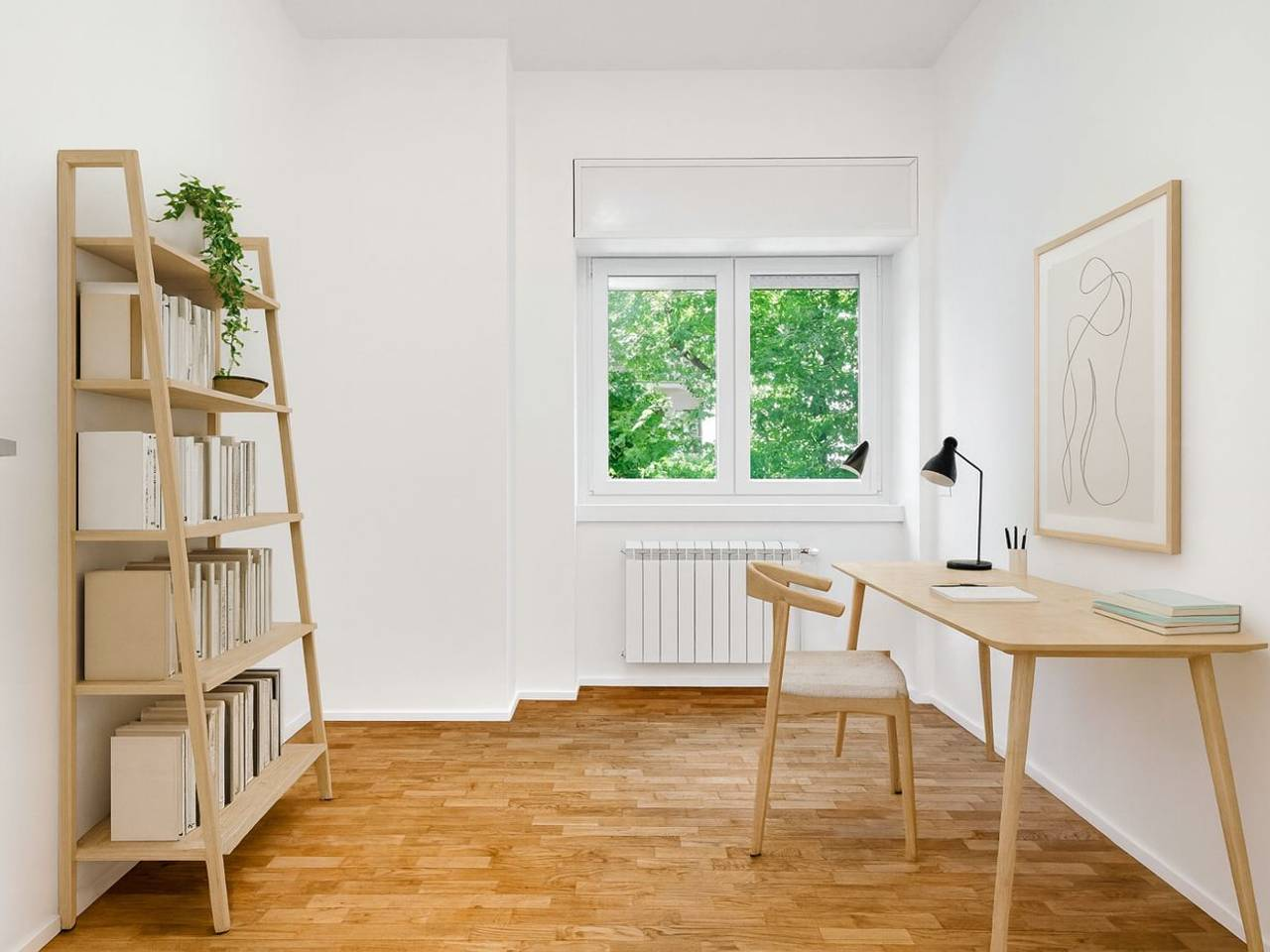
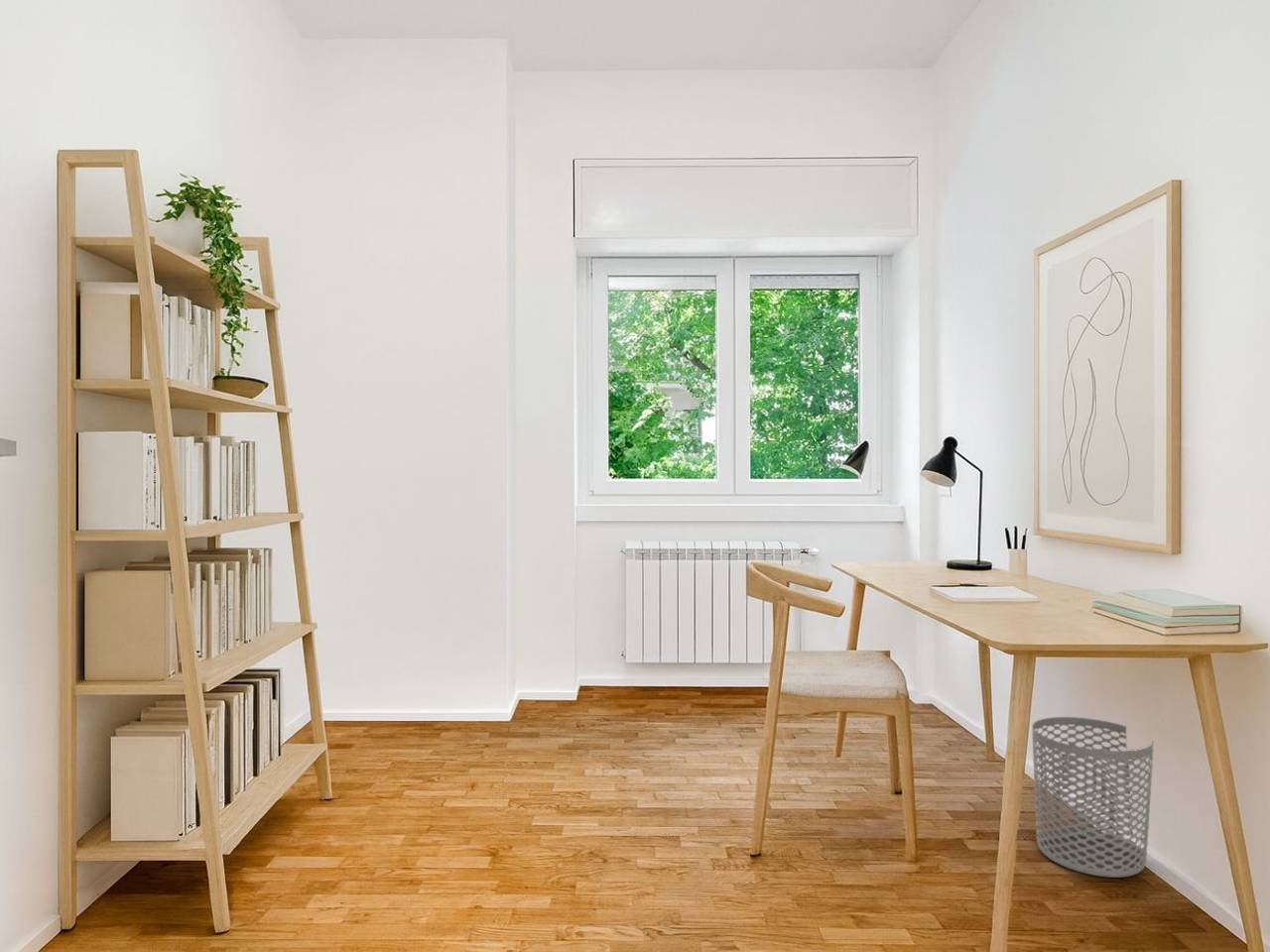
+ waste bin (1090, 794)
